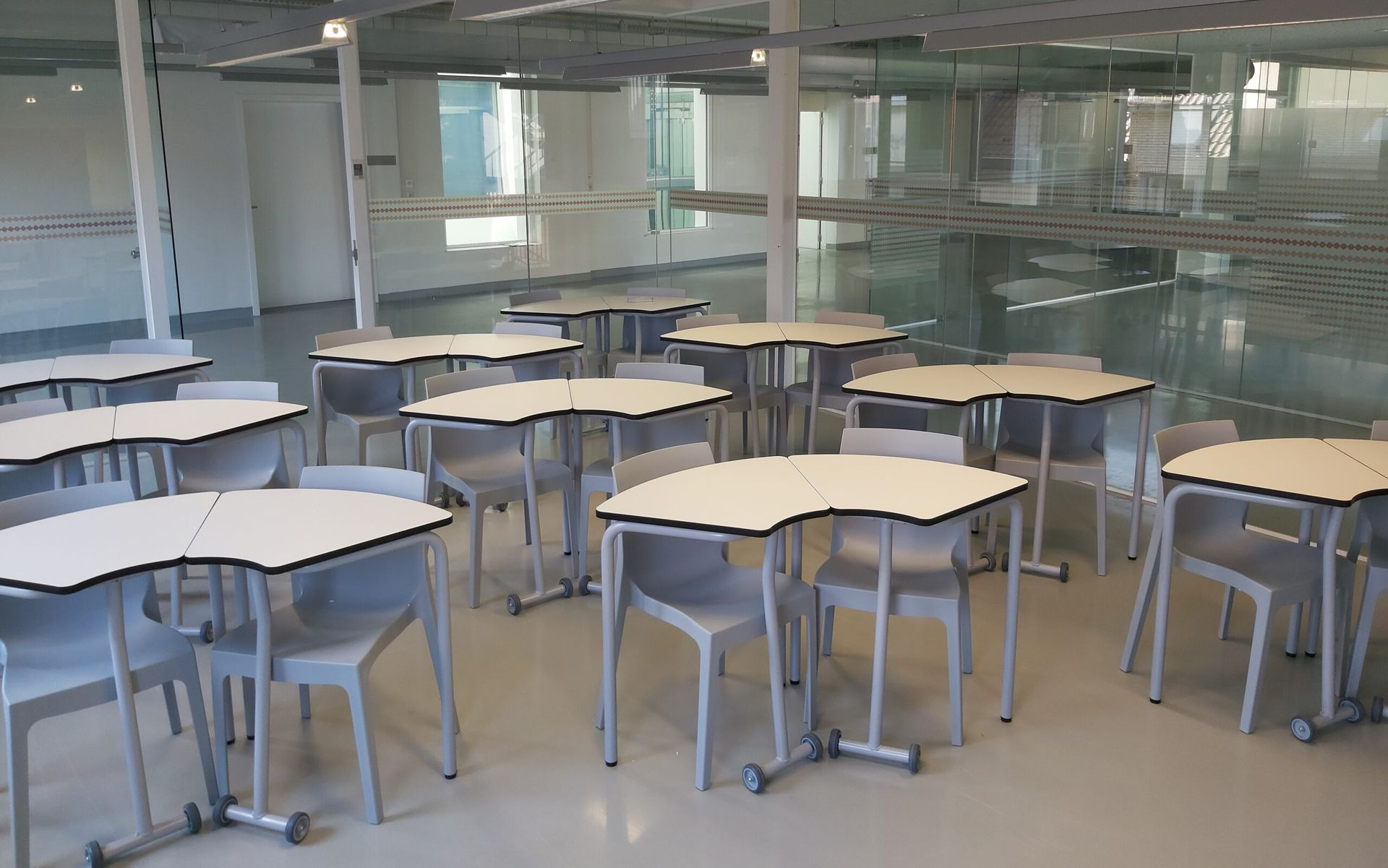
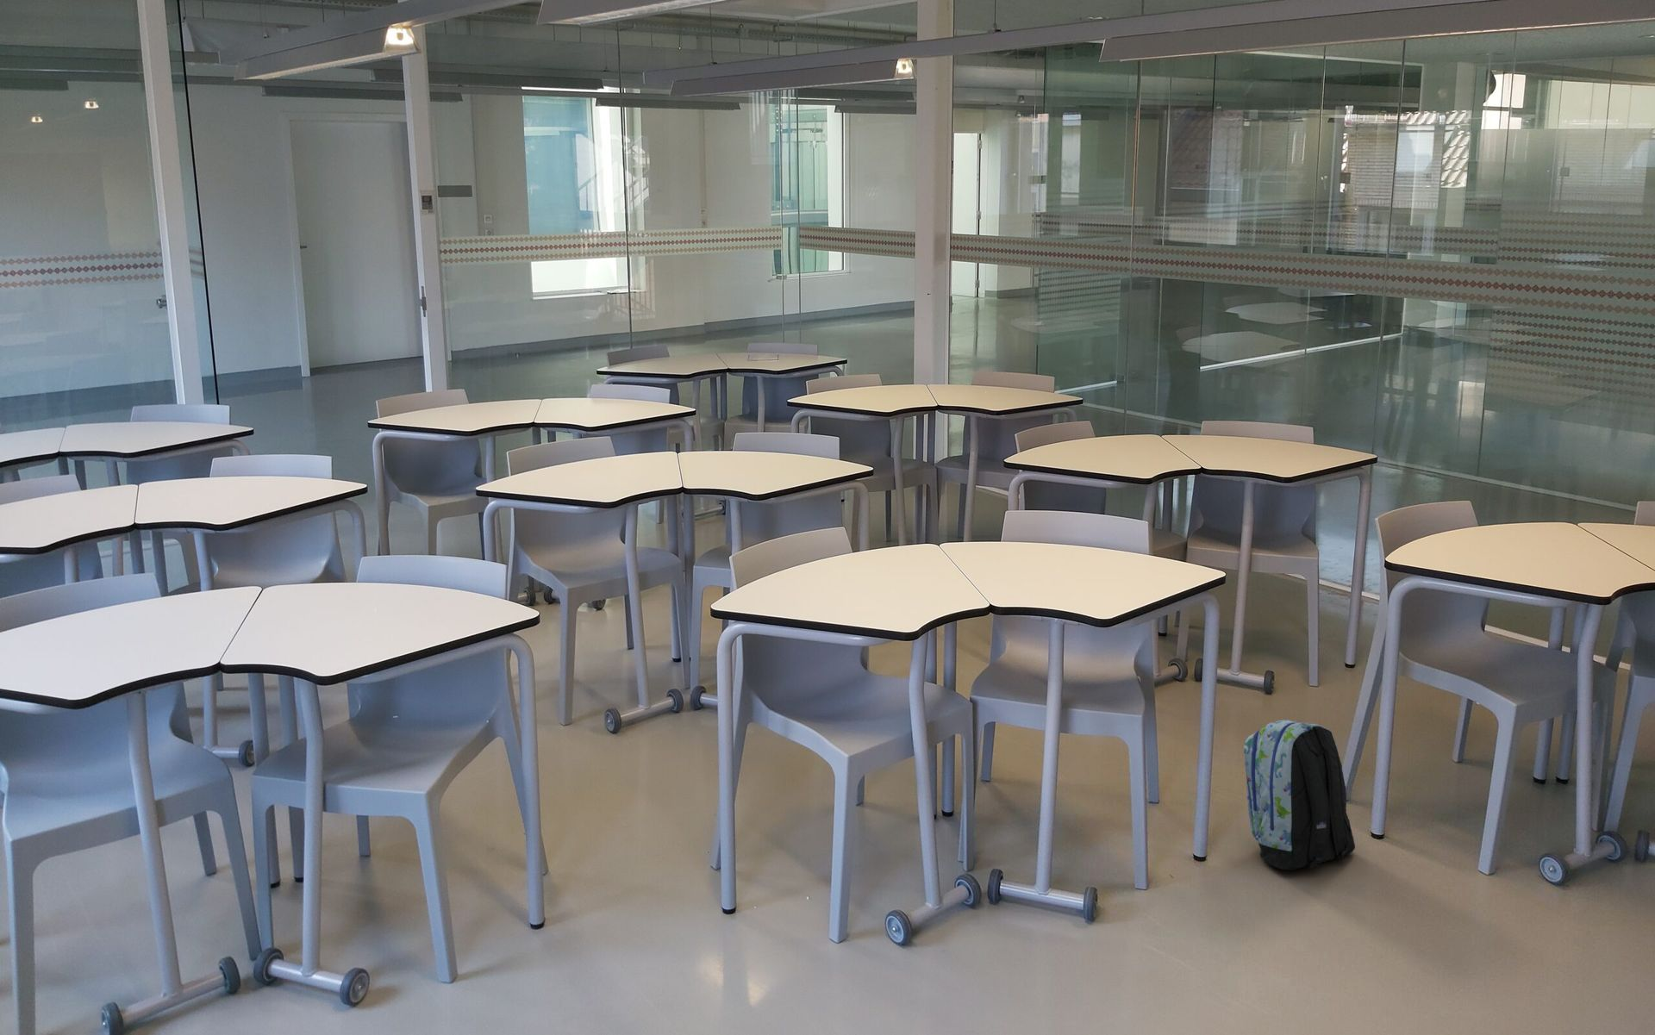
+ backpack (1296, 787)
